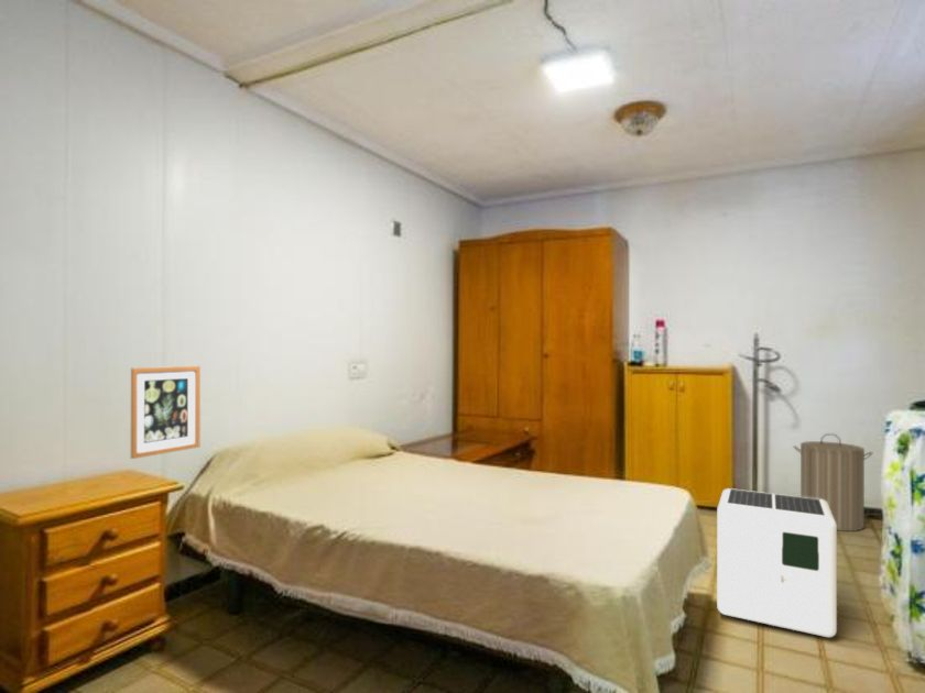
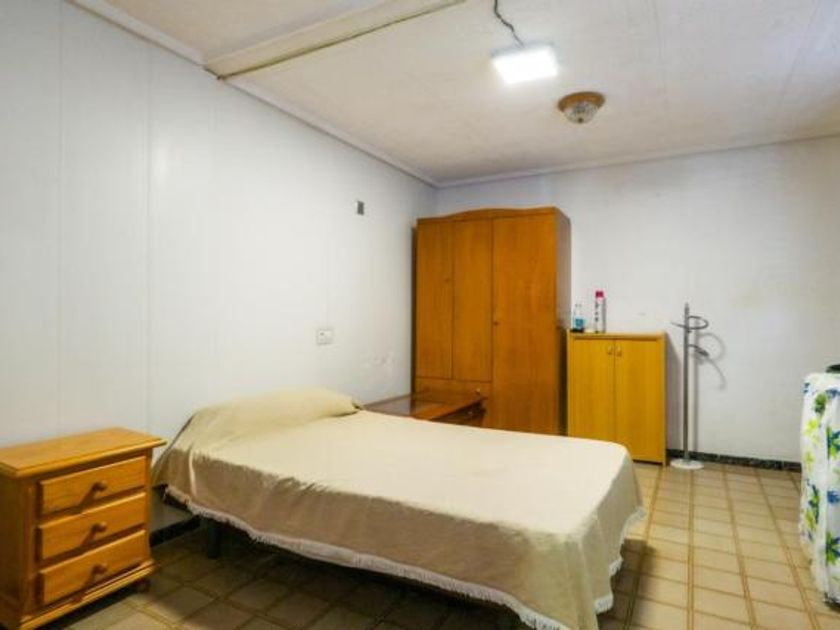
- air purifier (773, 558)
- wall art (166, 409)
- laundry hamper (831, 477)
